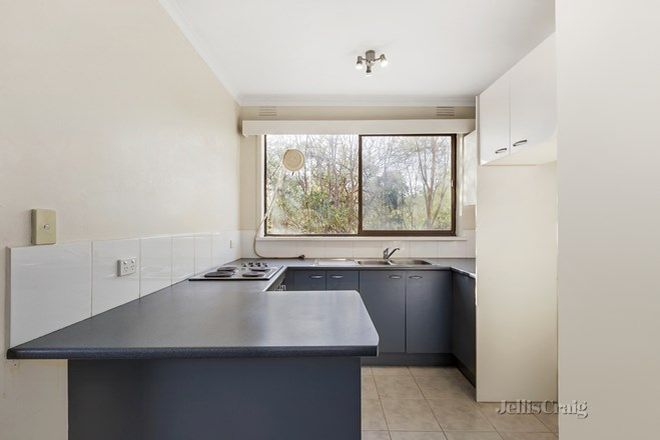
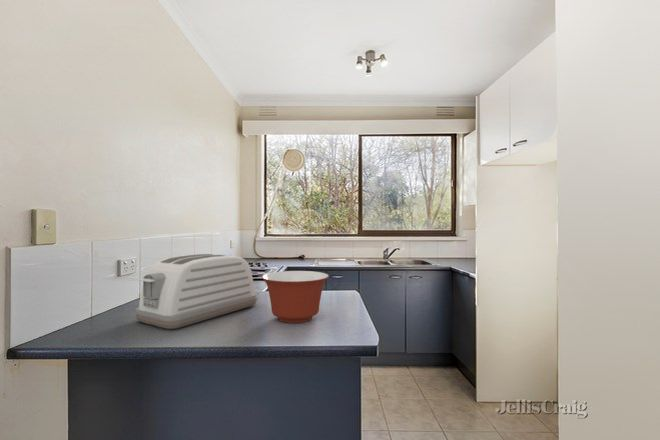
+ mixing bowl (295, 296)
+ toaster (199, 284)
